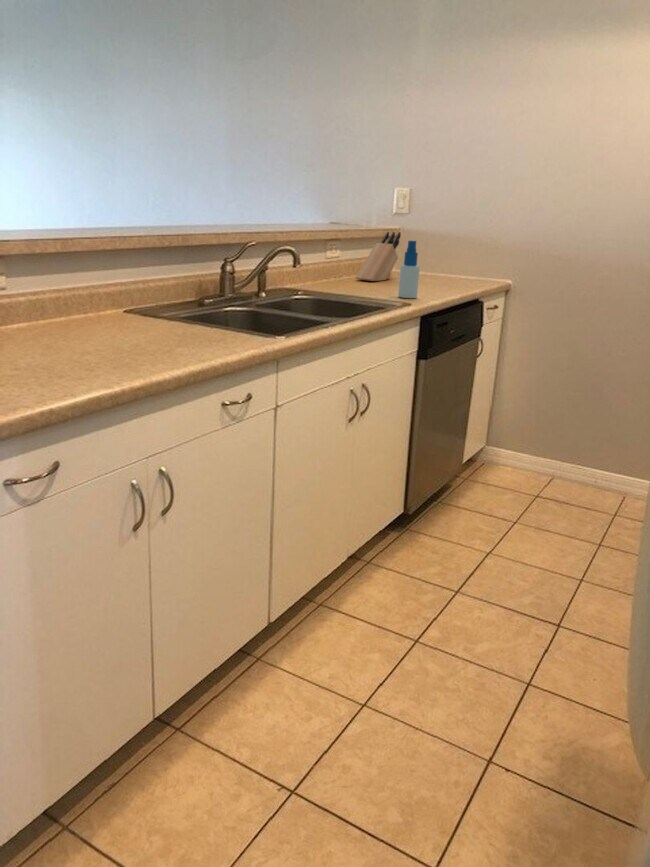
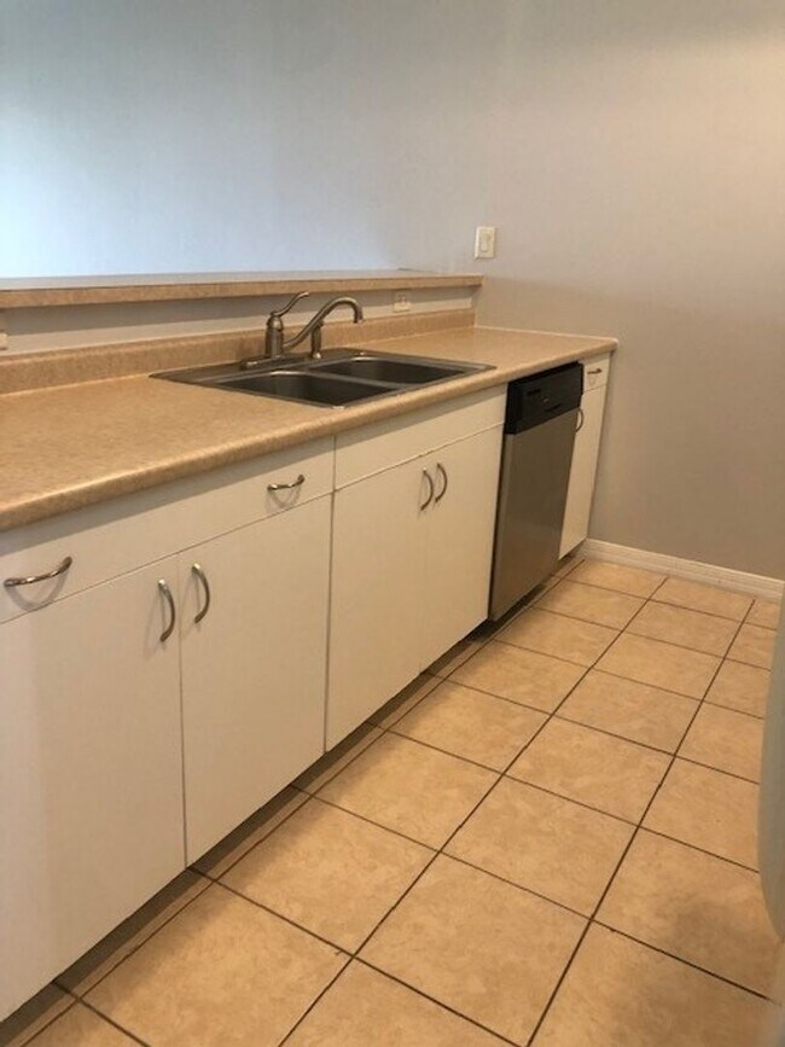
- spray bottle (409, 269)
- knife block (380, 255)
